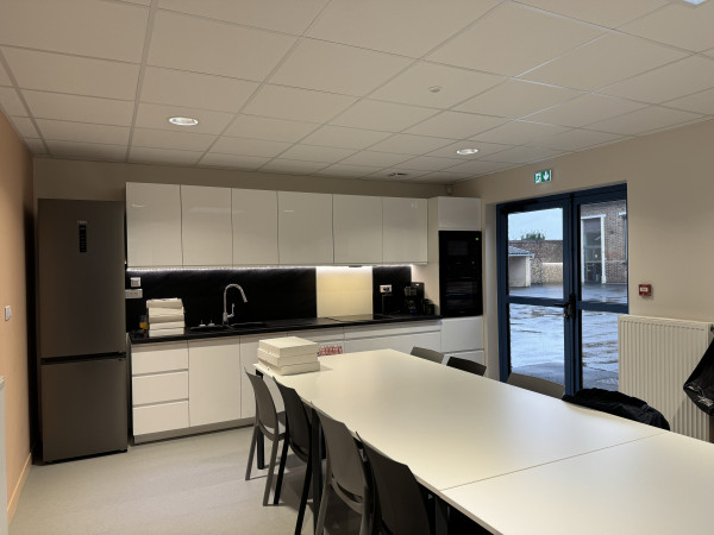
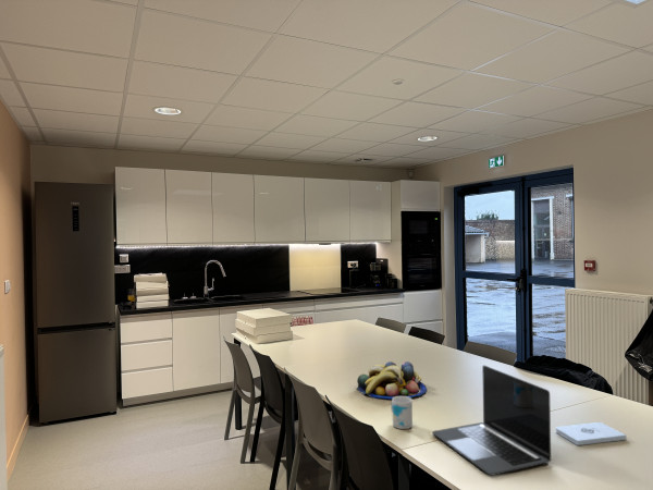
+ notepad (589, 432)
+ fruit bowl (392, 376)
+ laptop (485, 414)
+ mug (399, 411)
